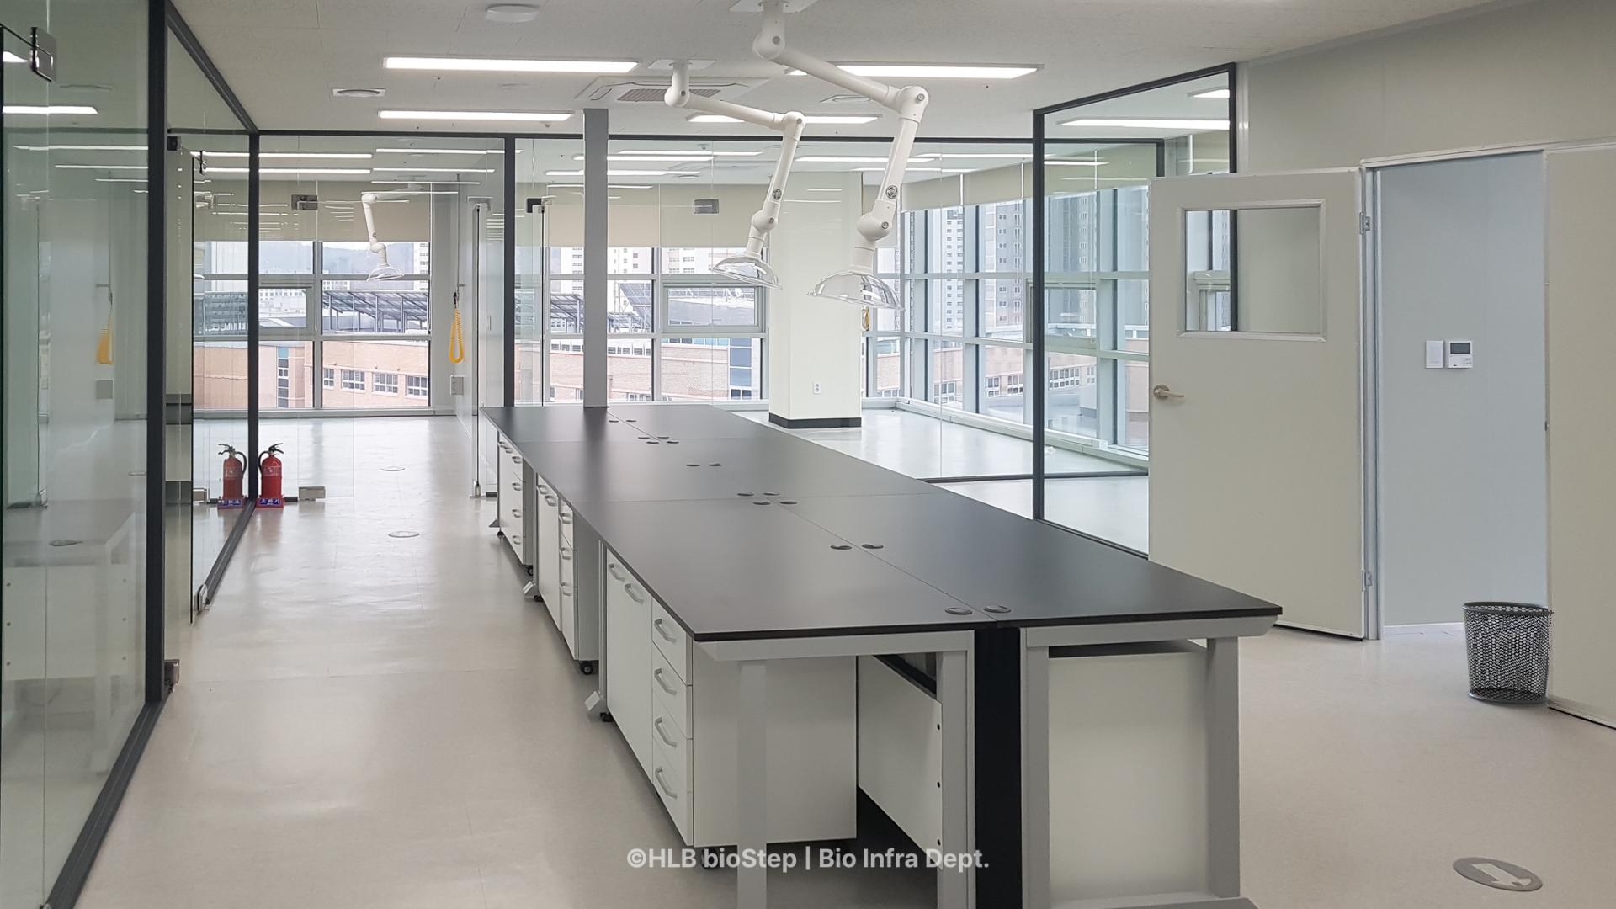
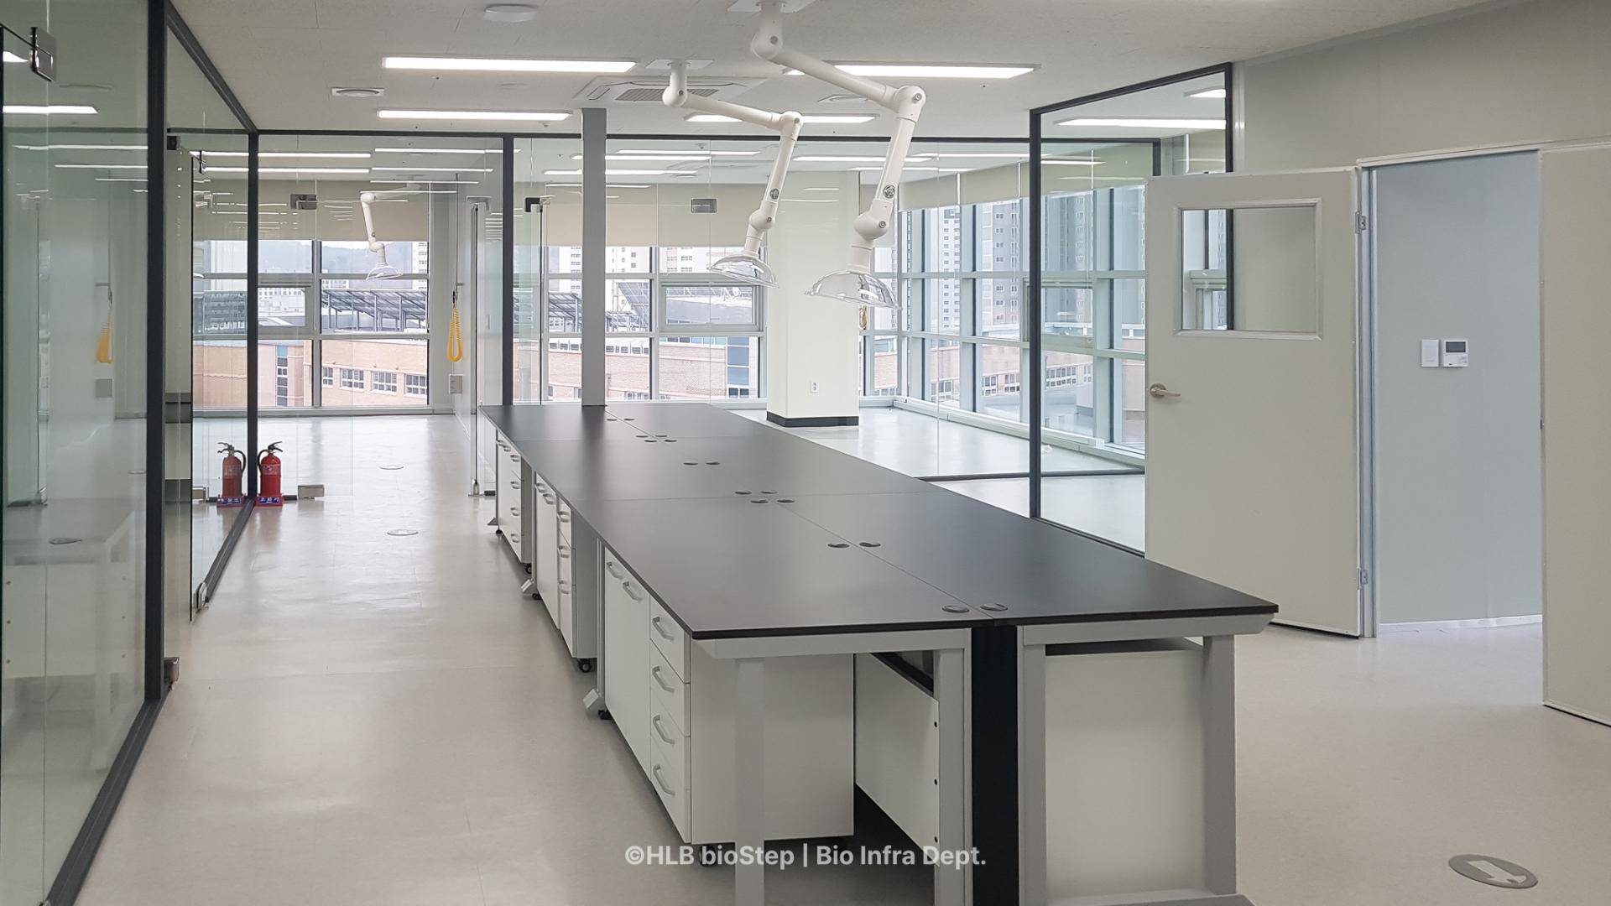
- waste bin (1507, 652)
